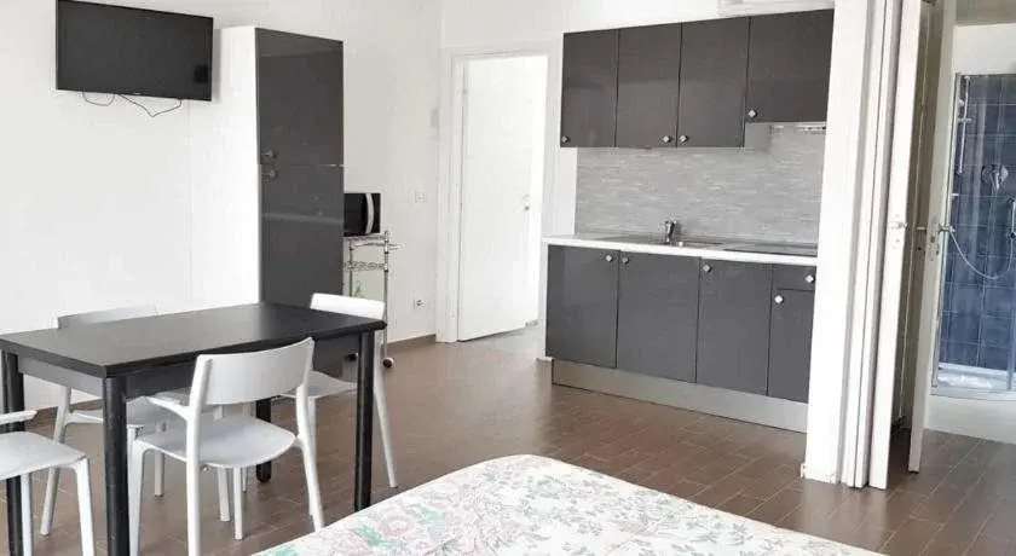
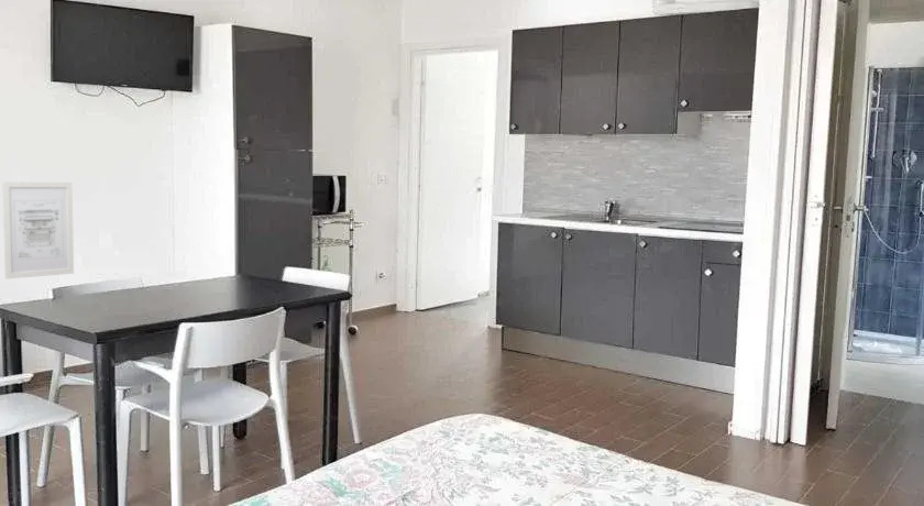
+ wall art (38, 229)
